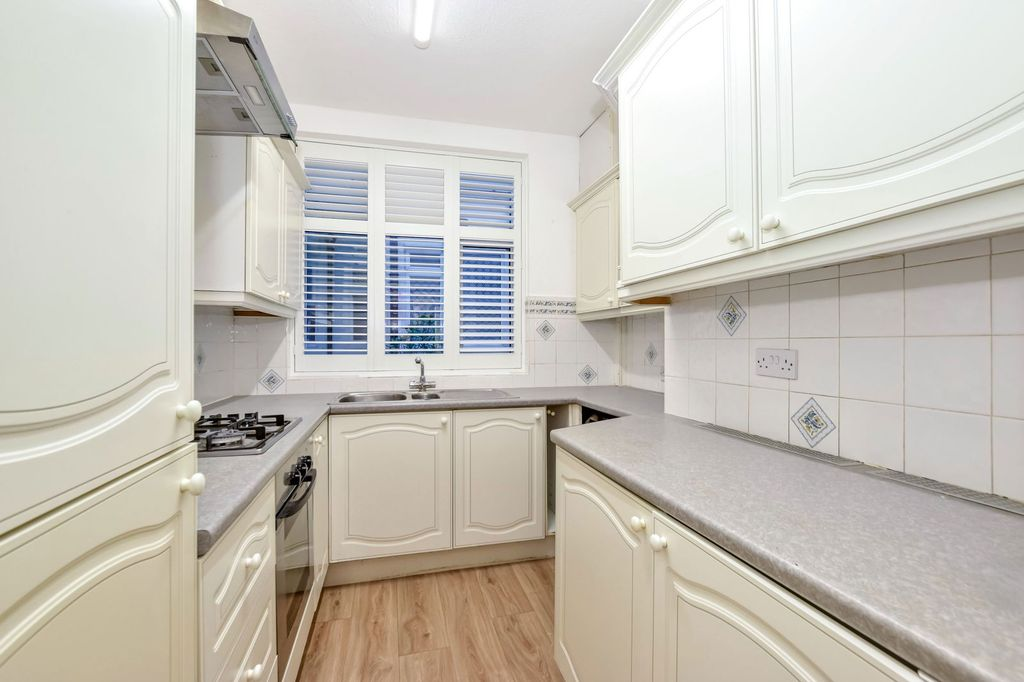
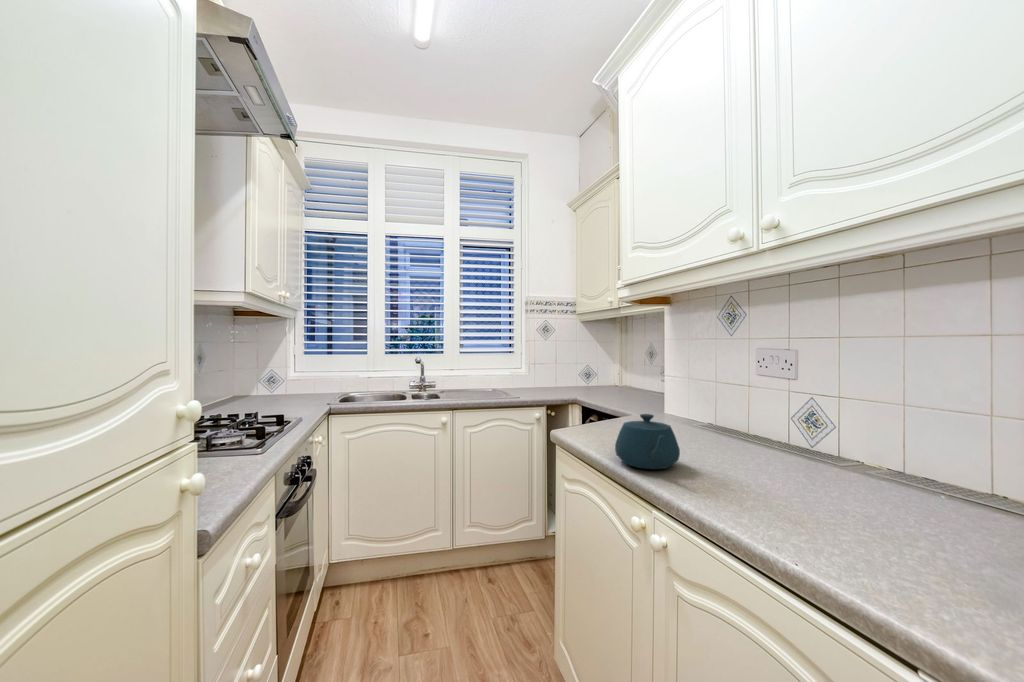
+ teapot (647, 439)
